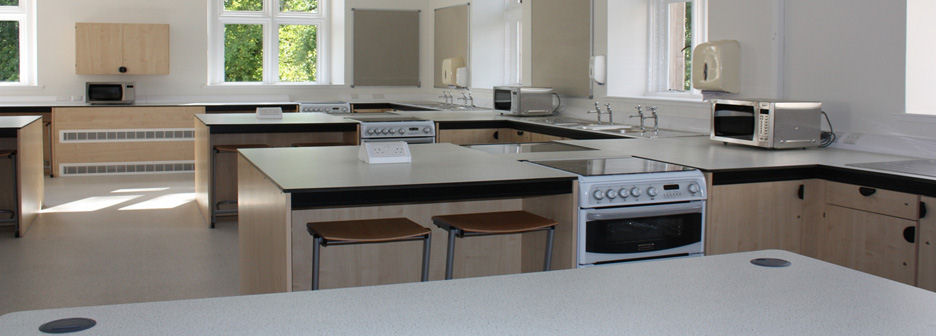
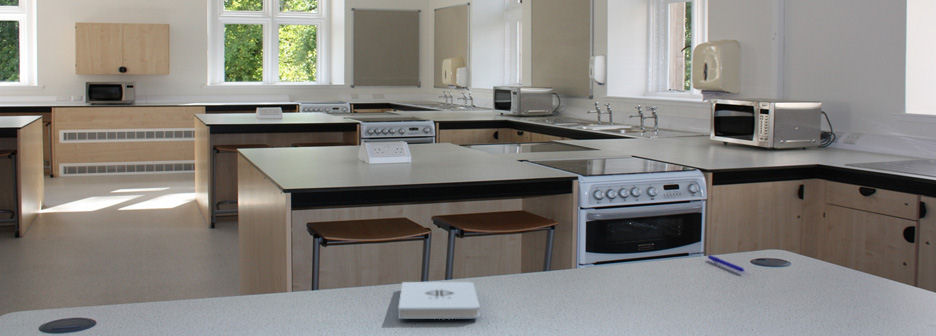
+ pen (726, 263)
+ notepad (438, 298)
